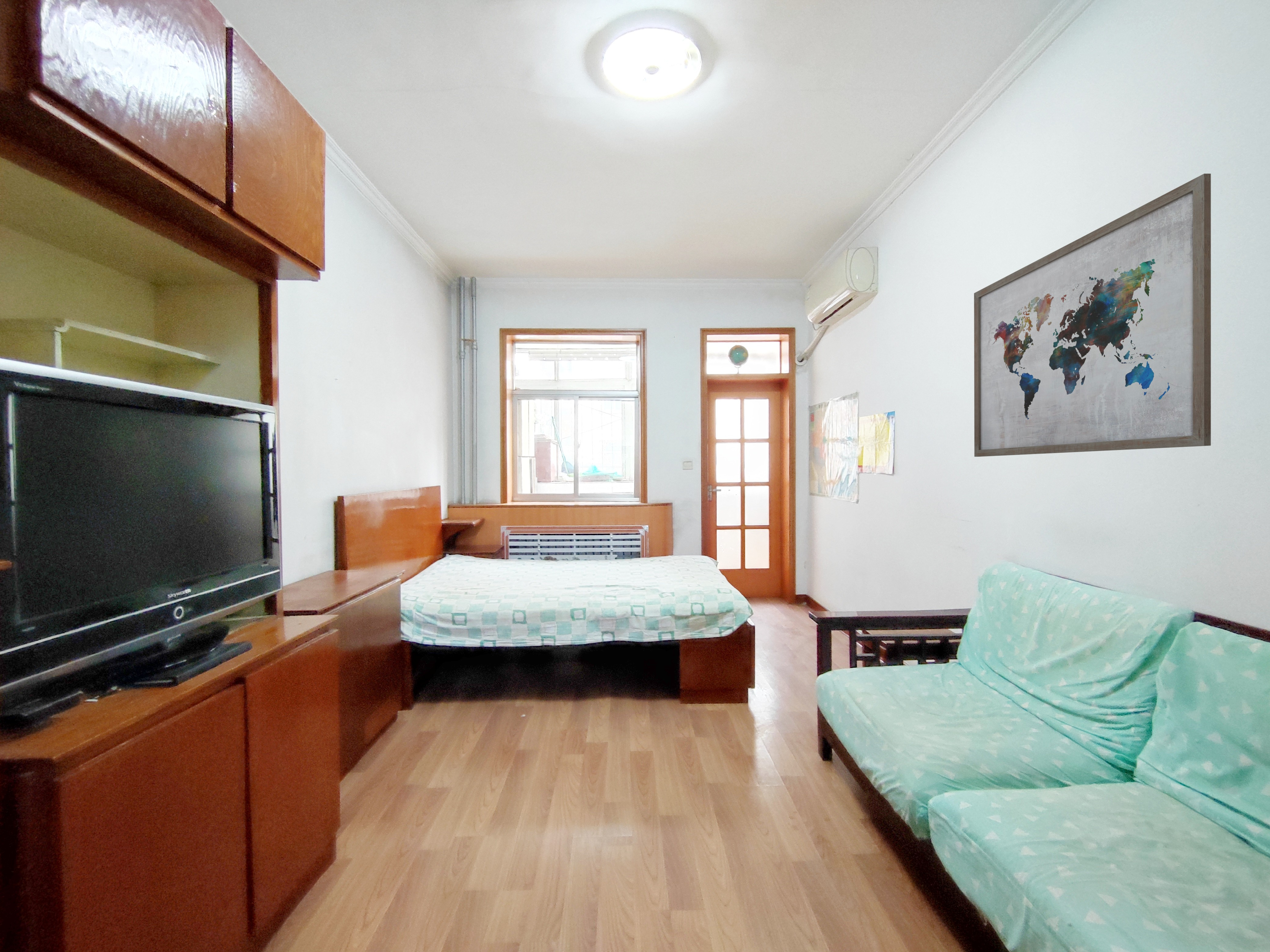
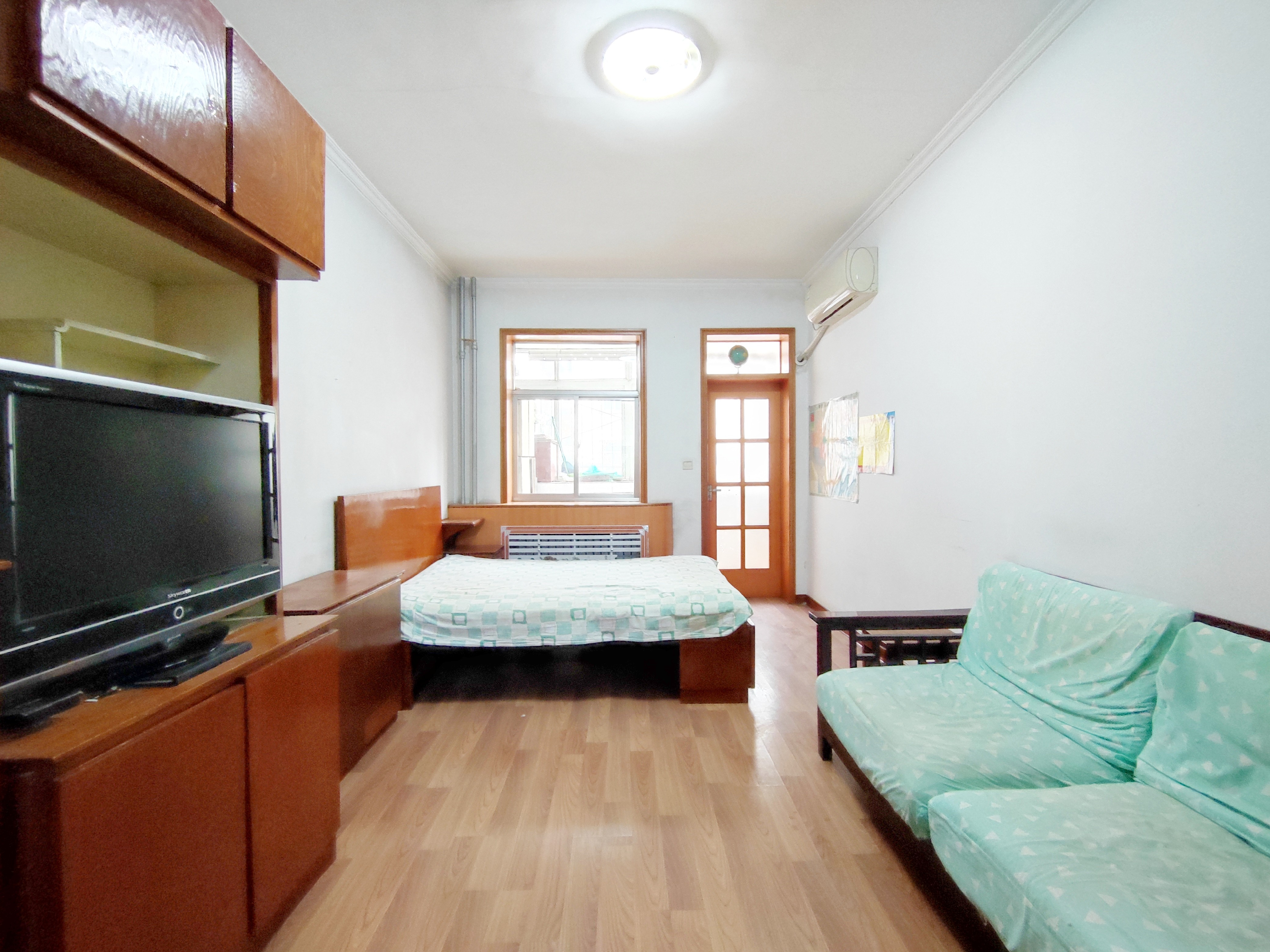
- wall art (1063, 350)
